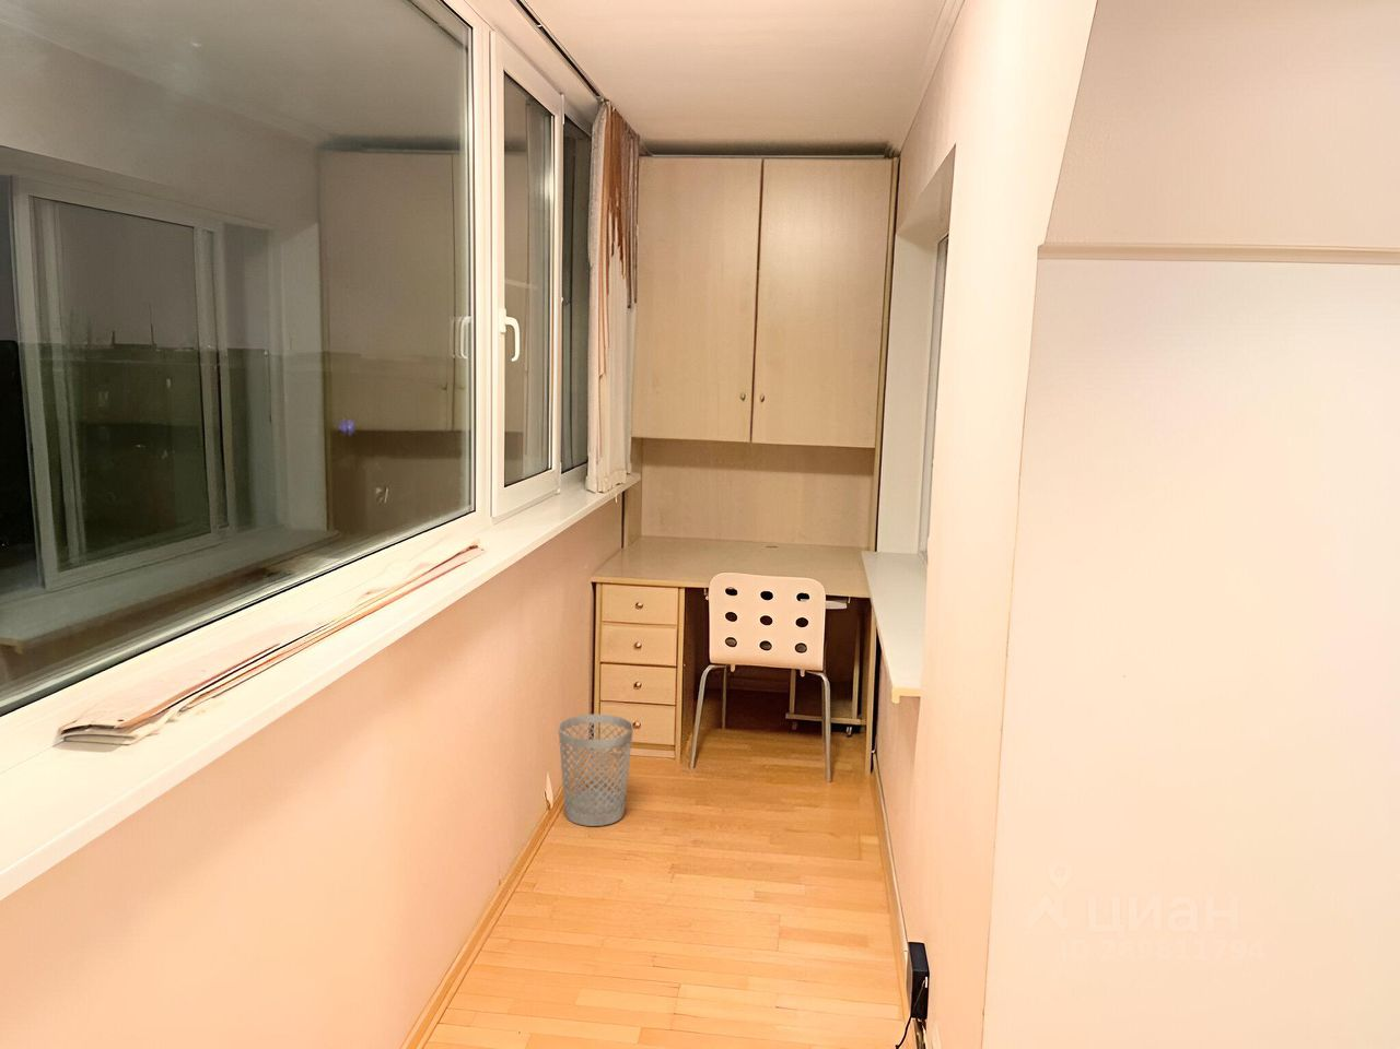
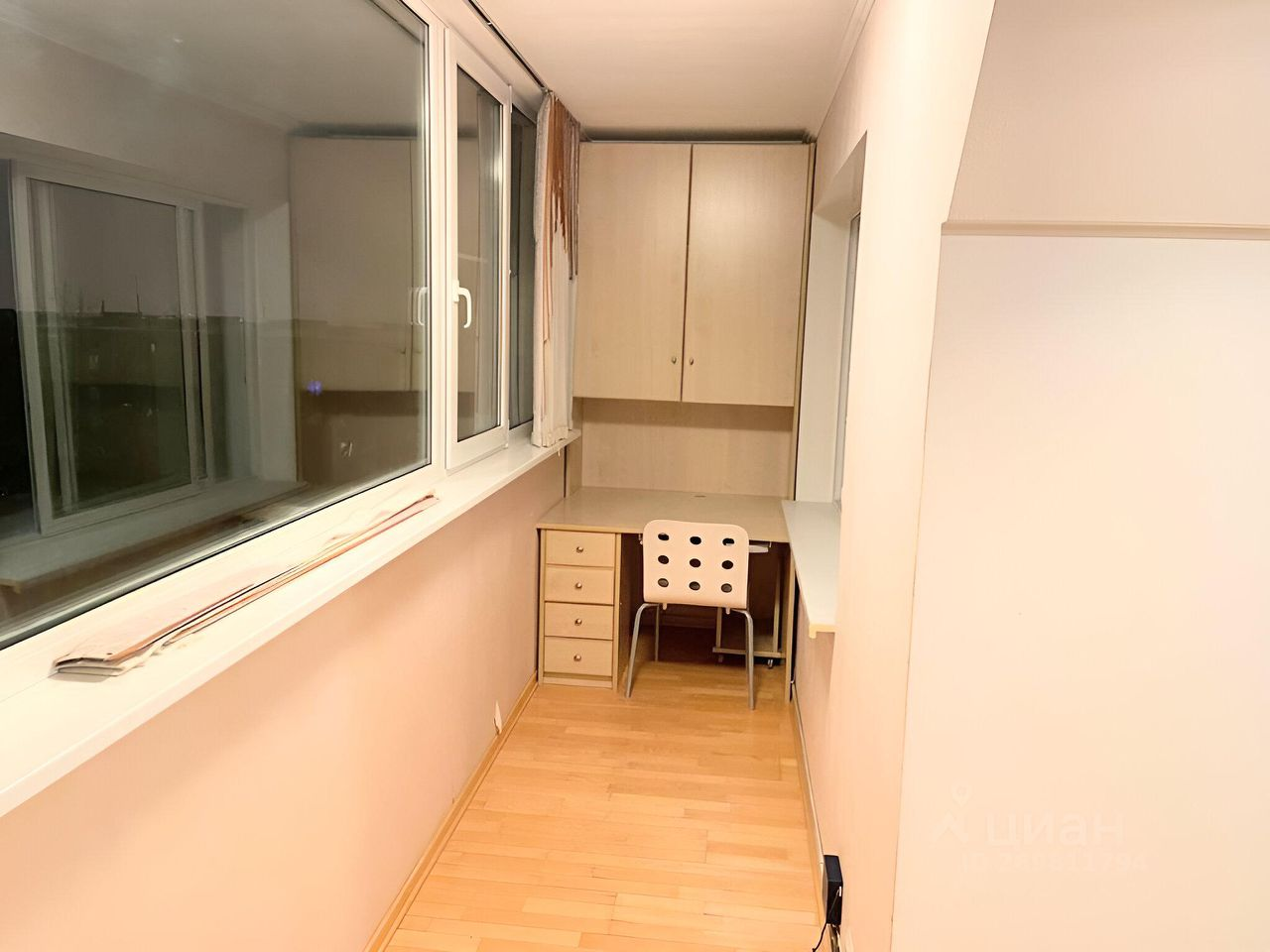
- wastebasket (595, 770)
